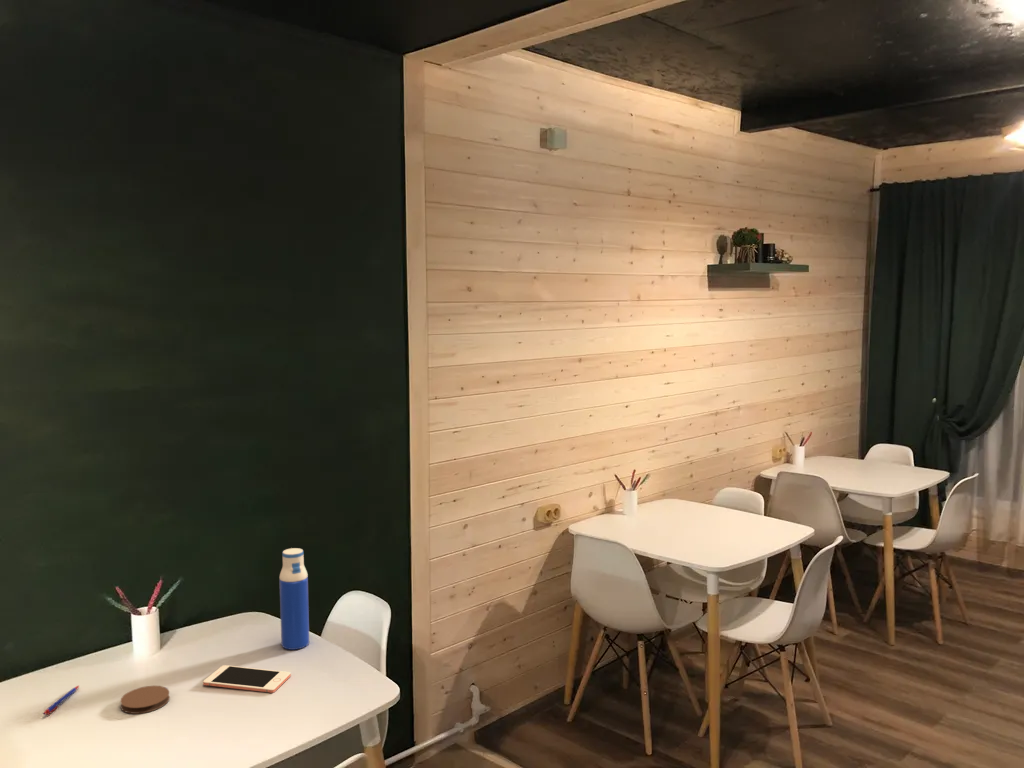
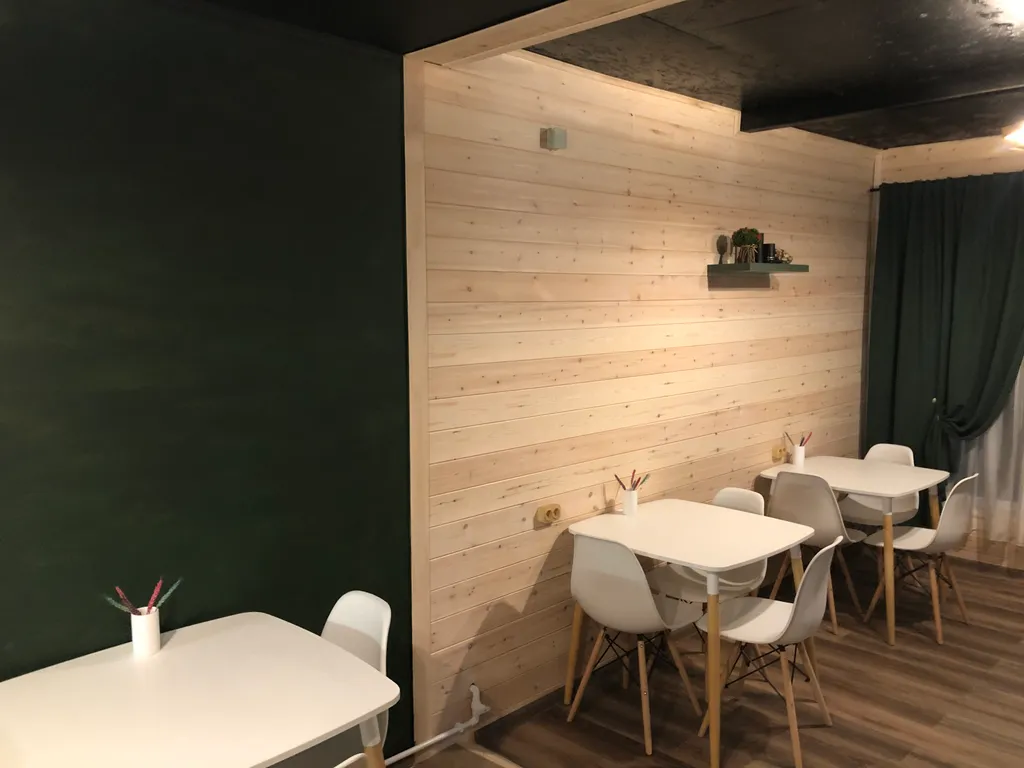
- pen (62, 699)
- cell phone (247, 678)
- coaster (145, 699)
- water bottle (294, 597)
